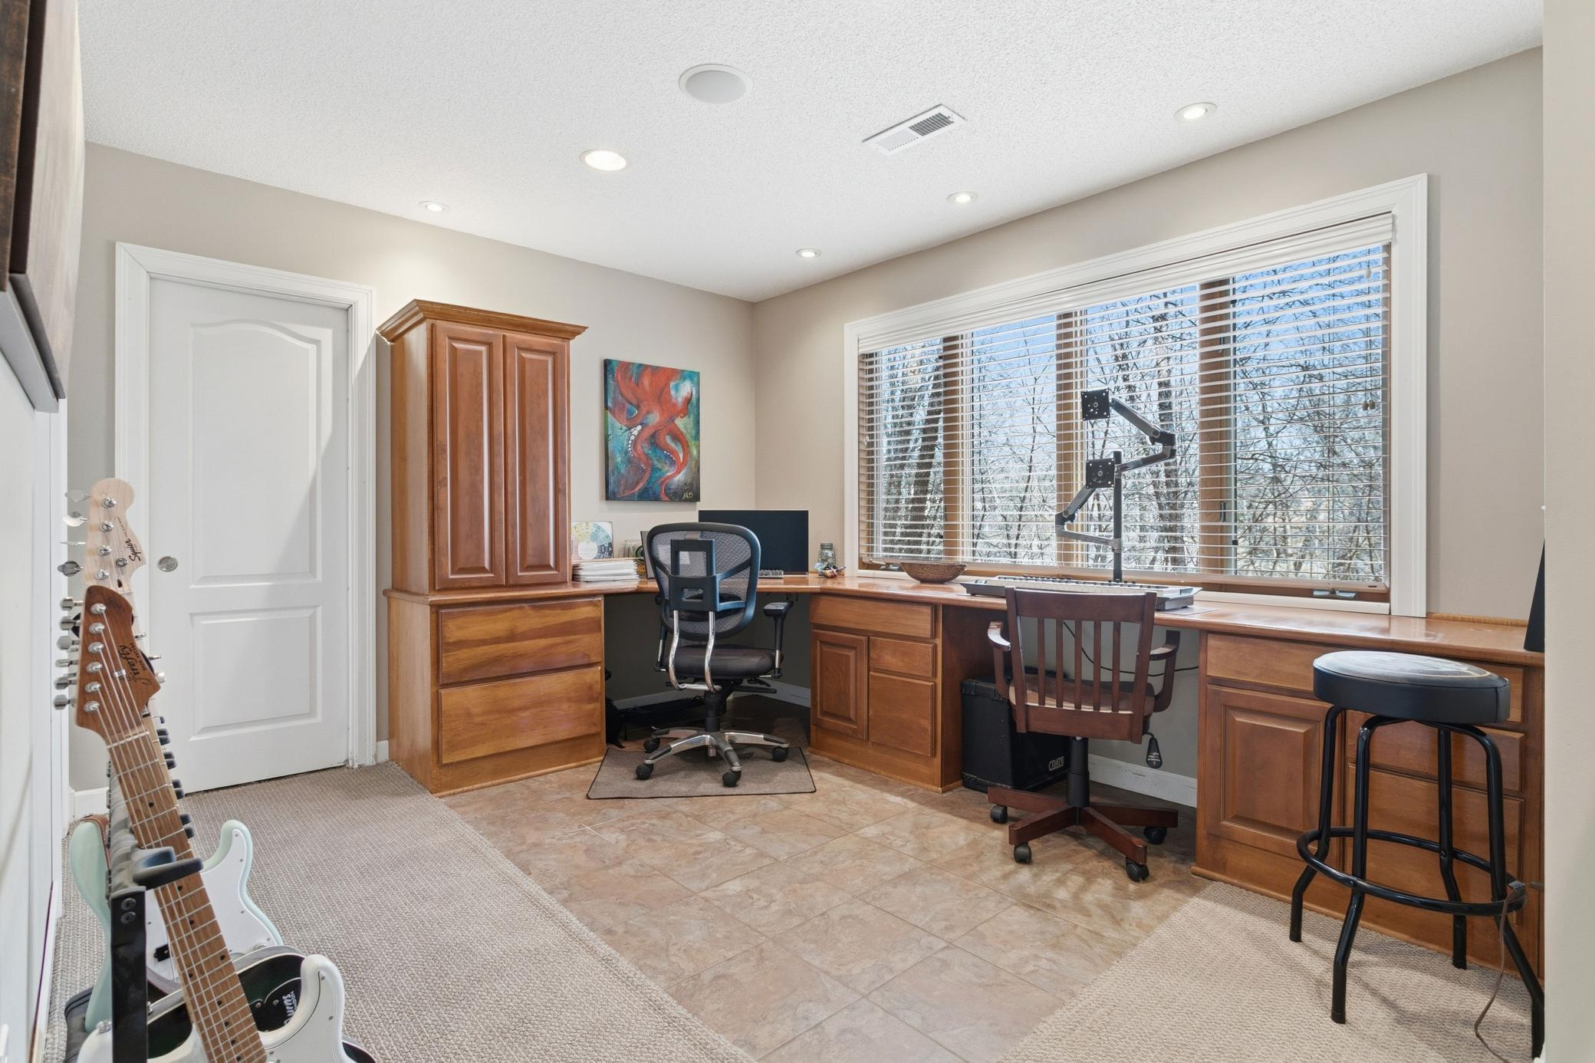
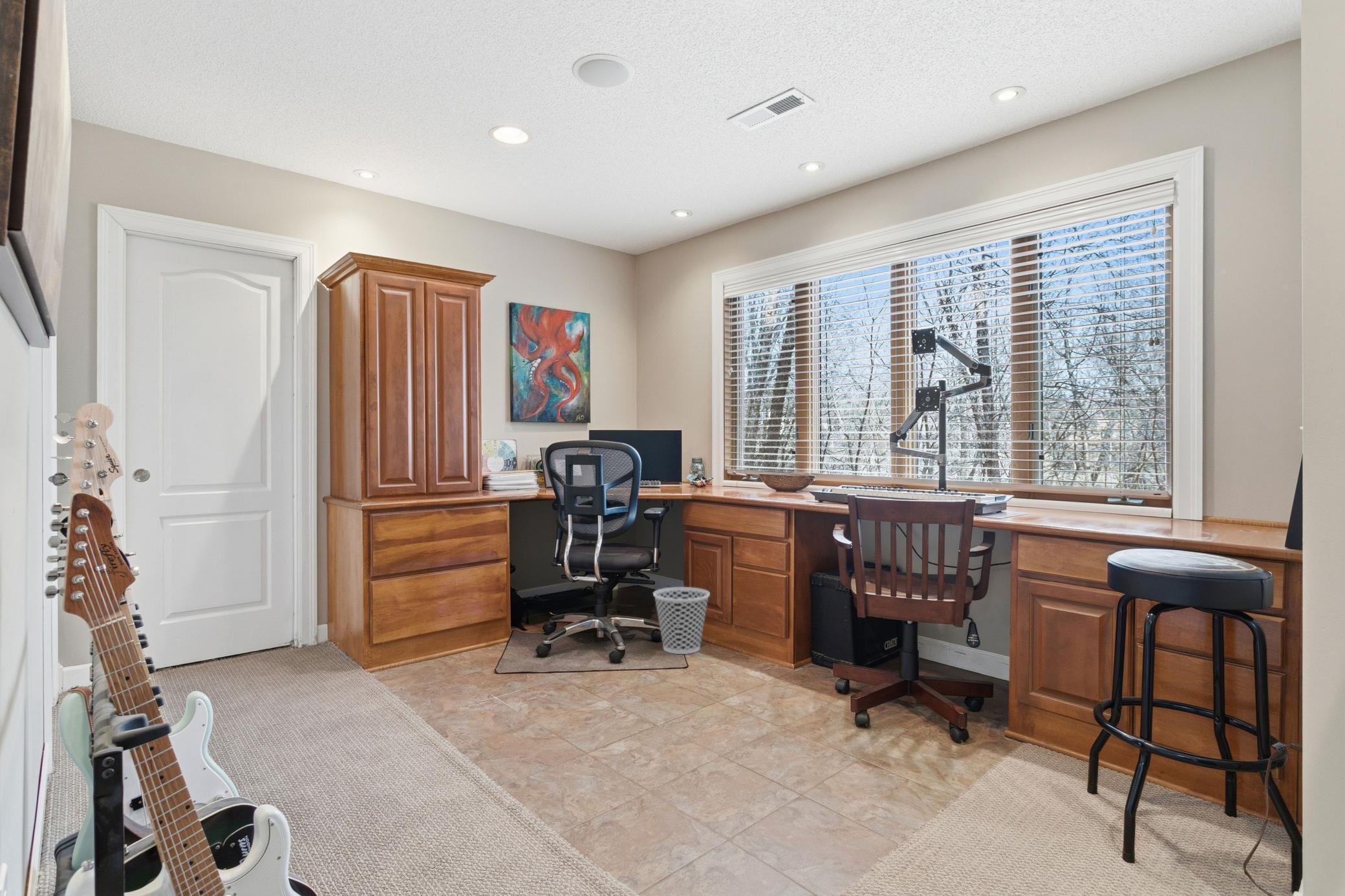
+ wastebasket (682, 621)
